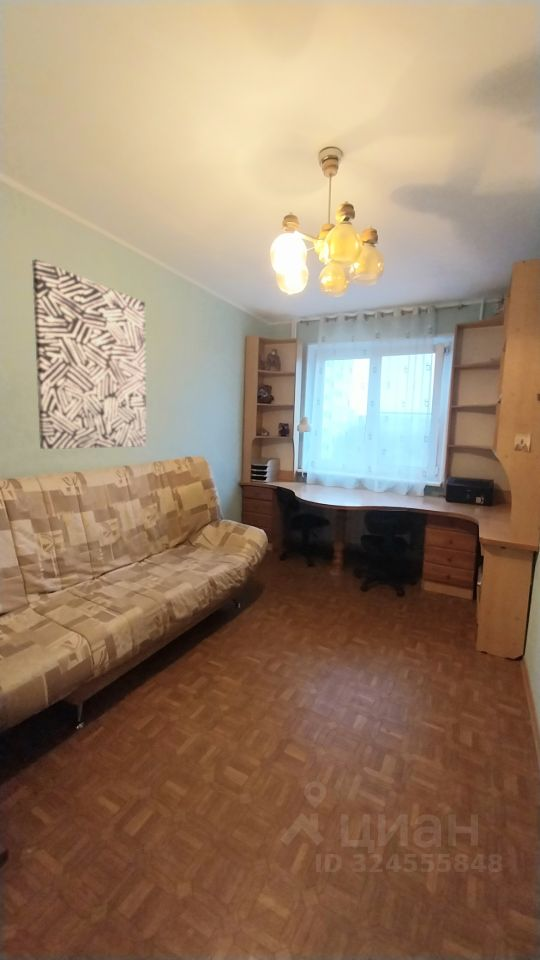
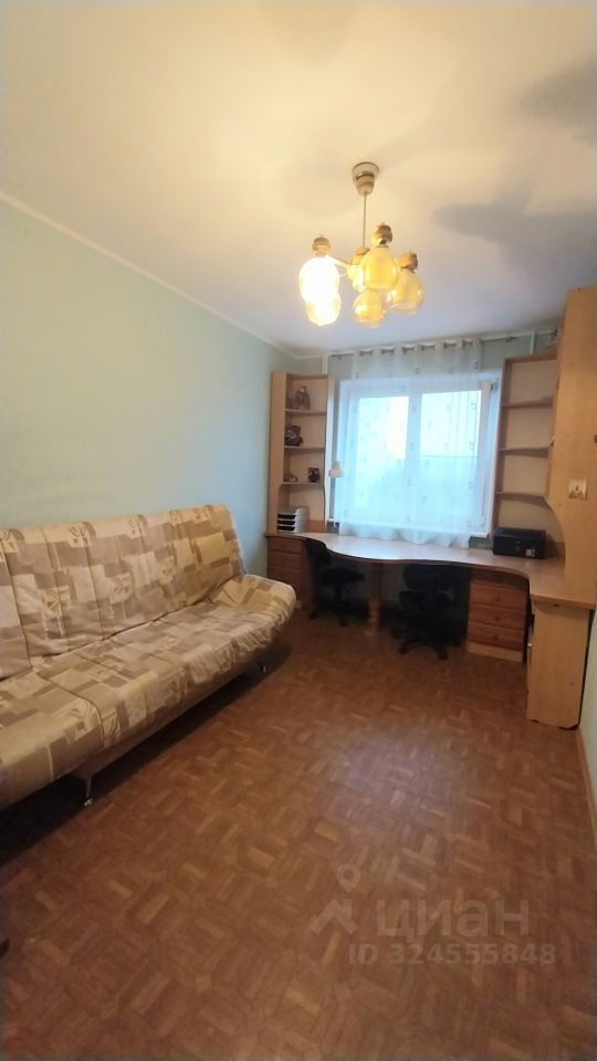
- wall art (97, 367)
